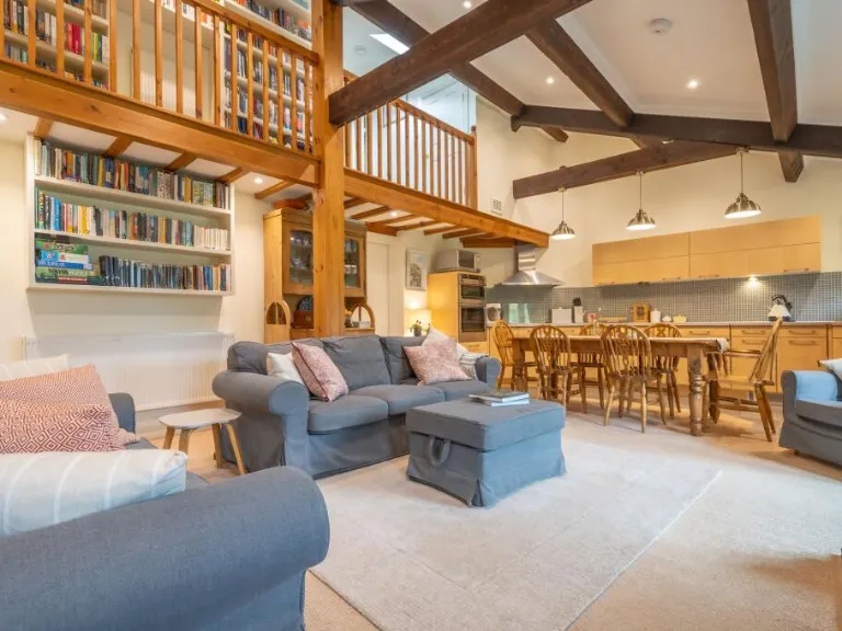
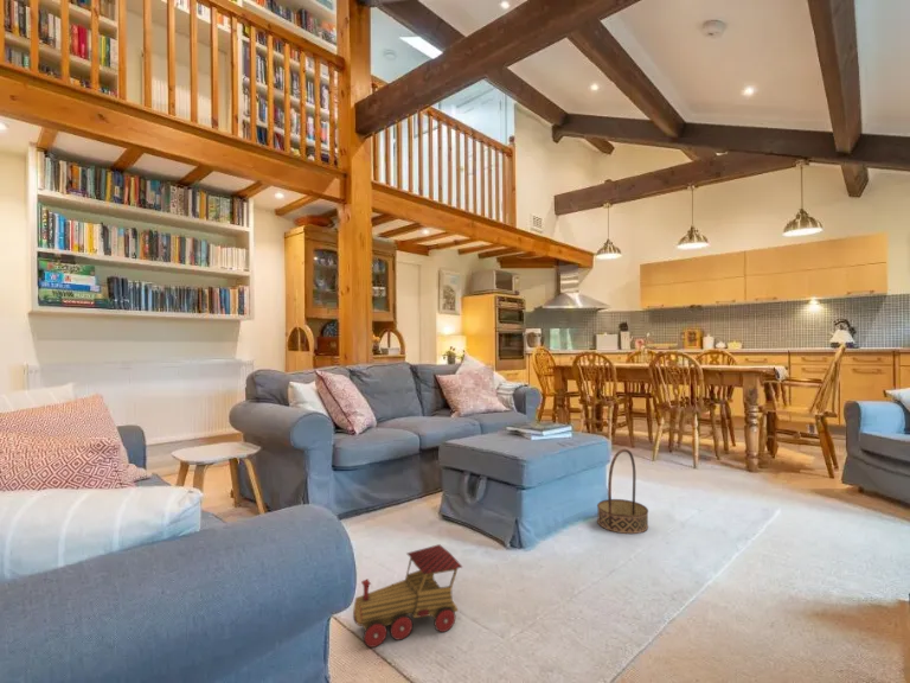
+ basket (633, 486)
+ toy train (404, 594)
